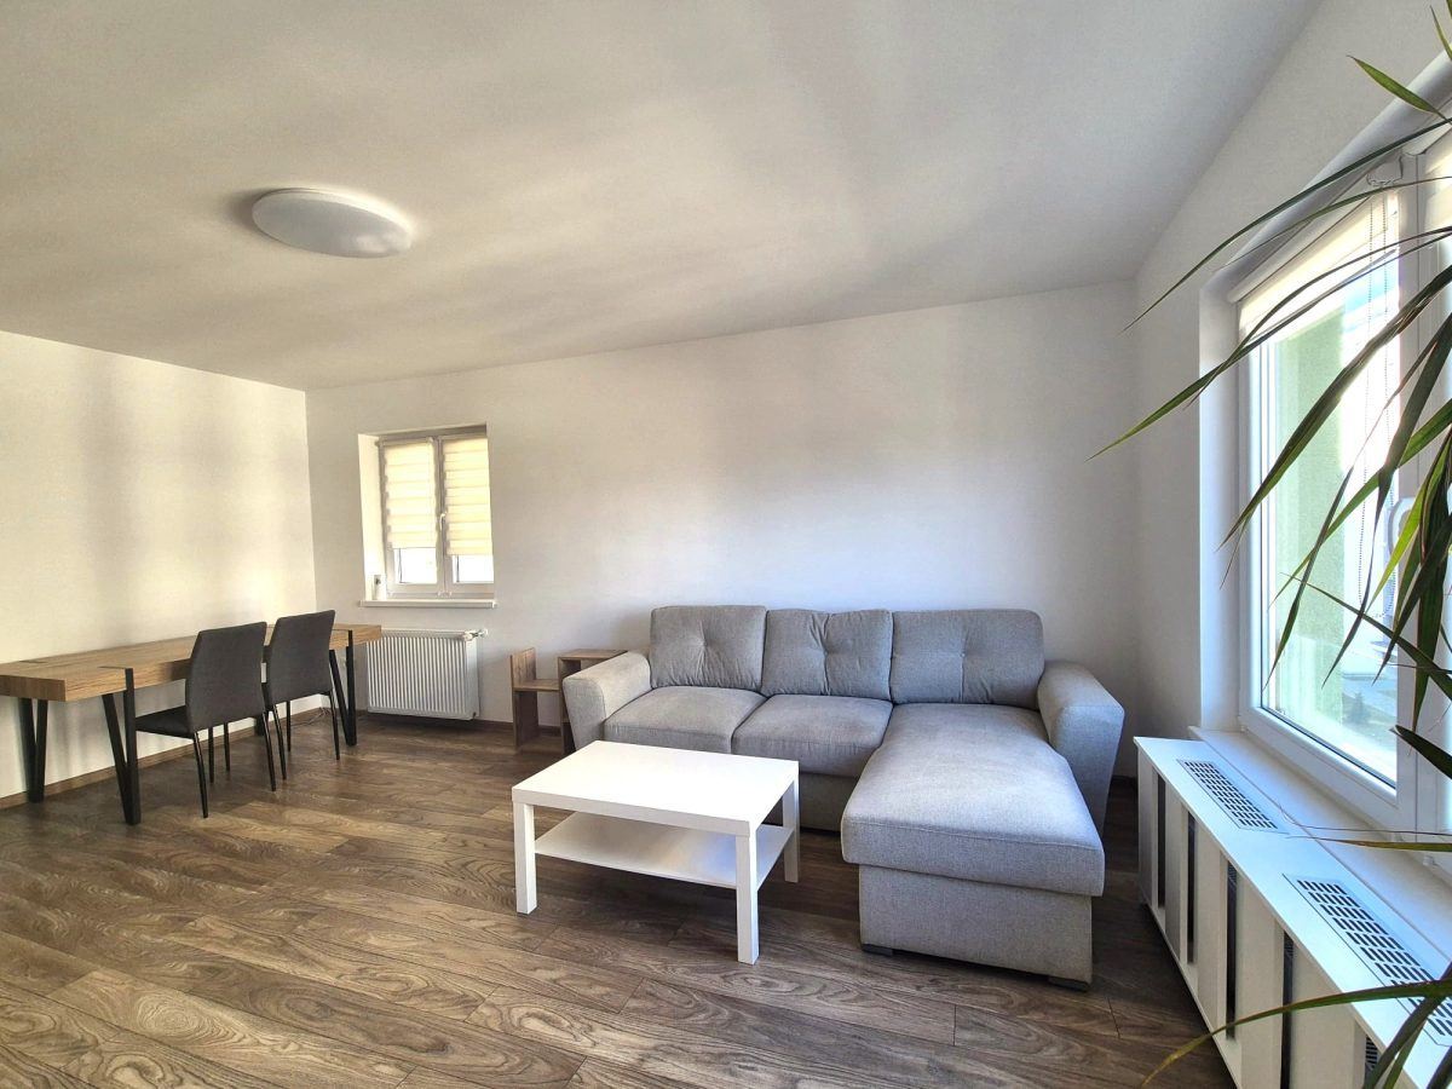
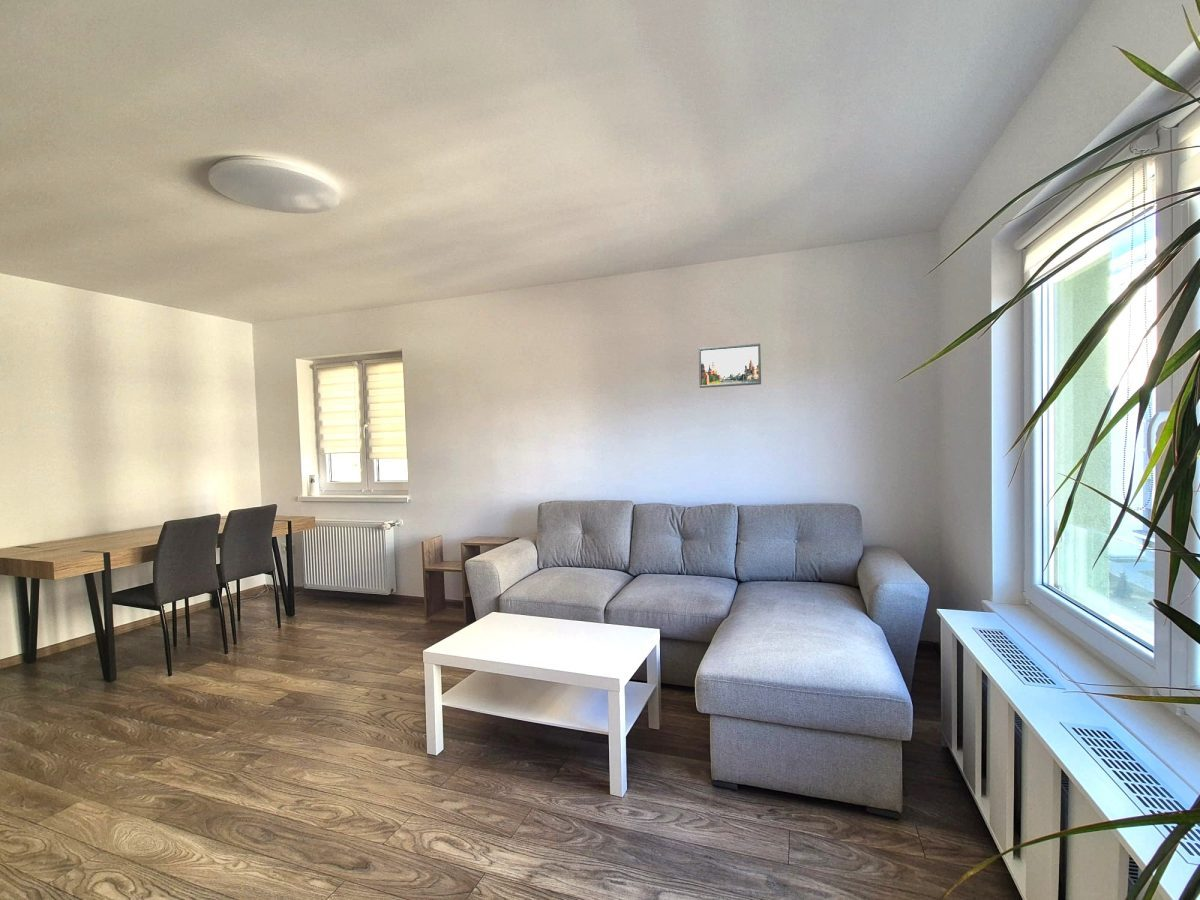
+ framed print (729, 366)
